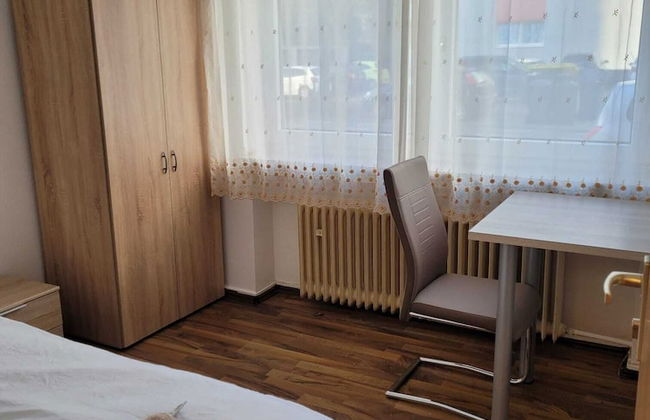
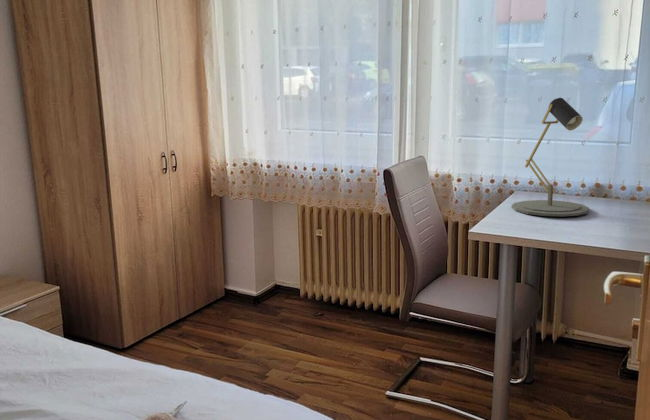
+ desk lamp (538, 146)
